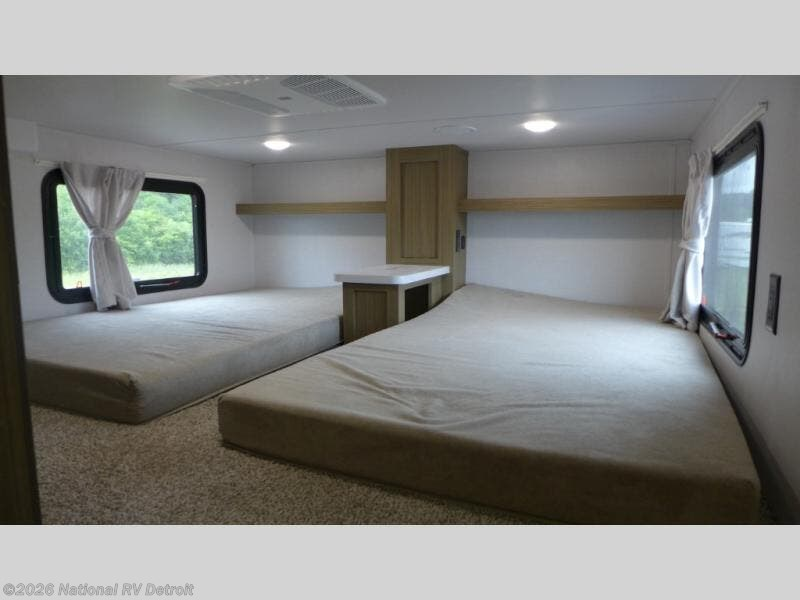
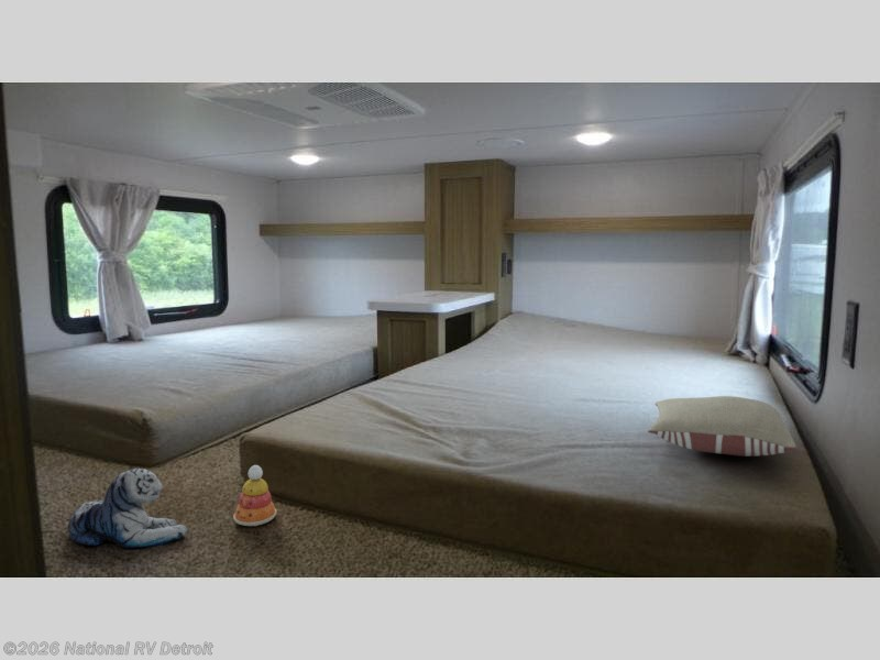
+ stacking toy (254, 492)
+ pillow (715, 422)
+ plush toy (128, 499)
